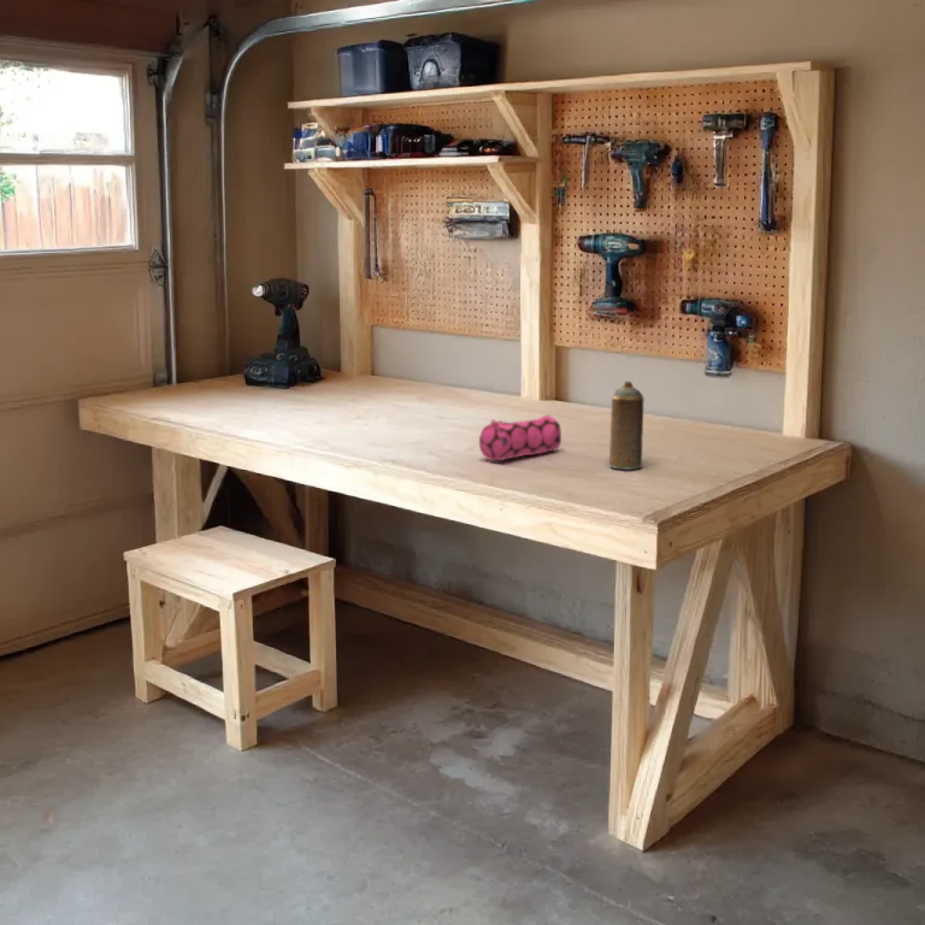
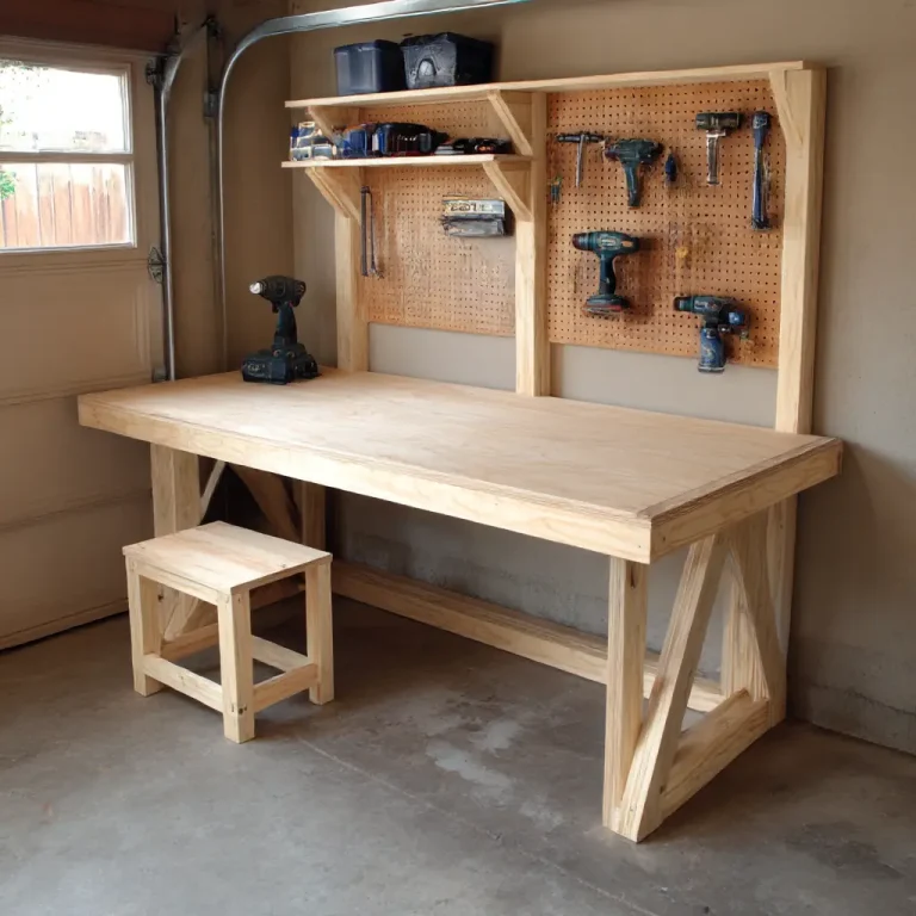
- pencil case (522, 435)
- aerosol can (626, 424)
